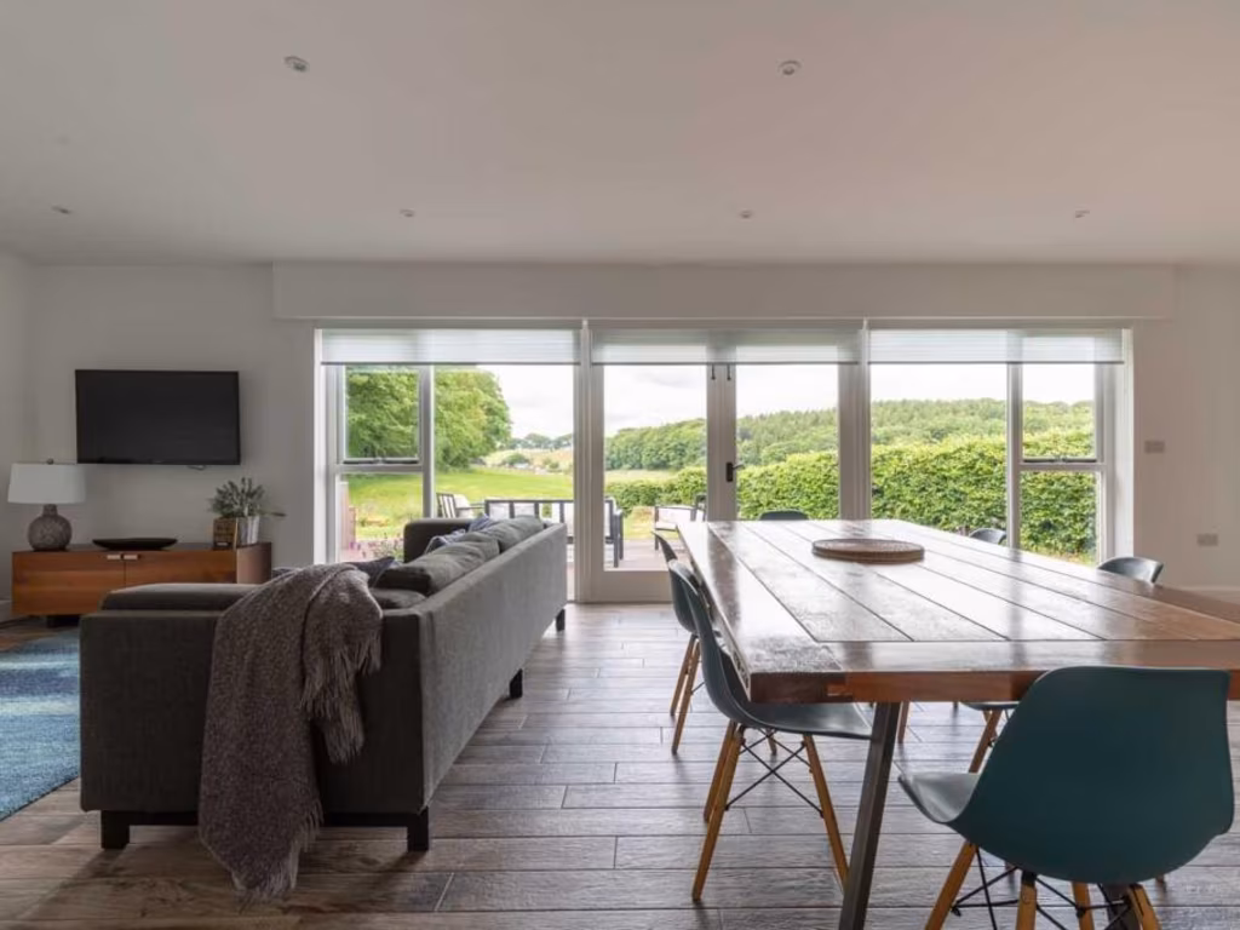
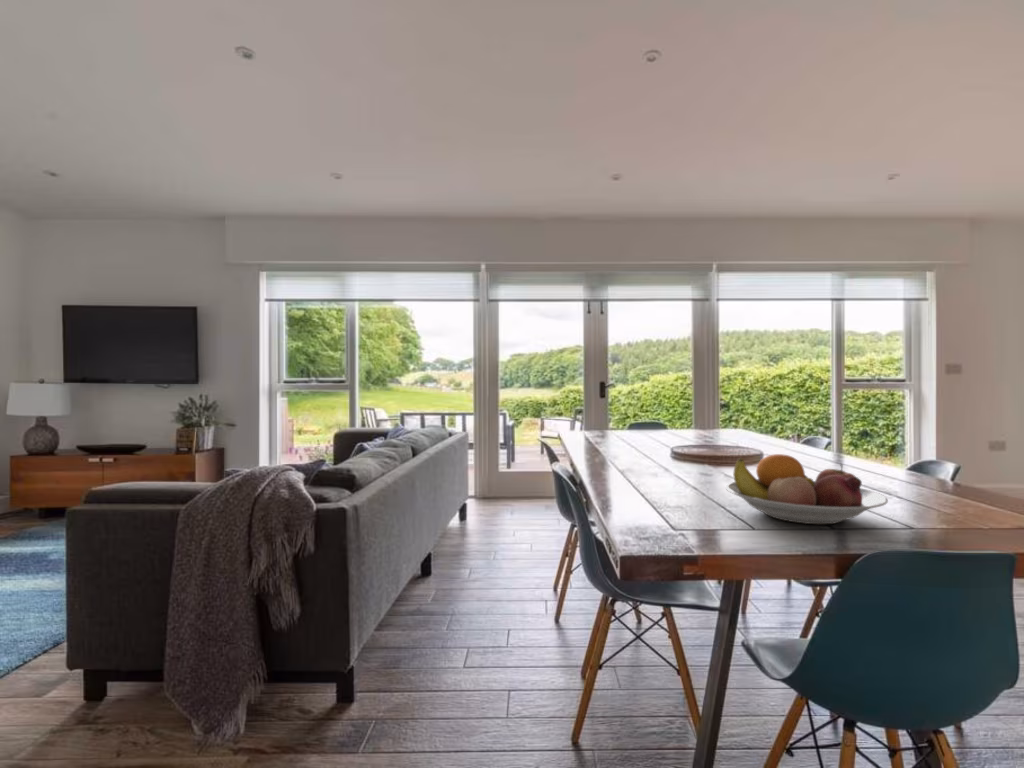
+ fruit bowl (801, 485)
